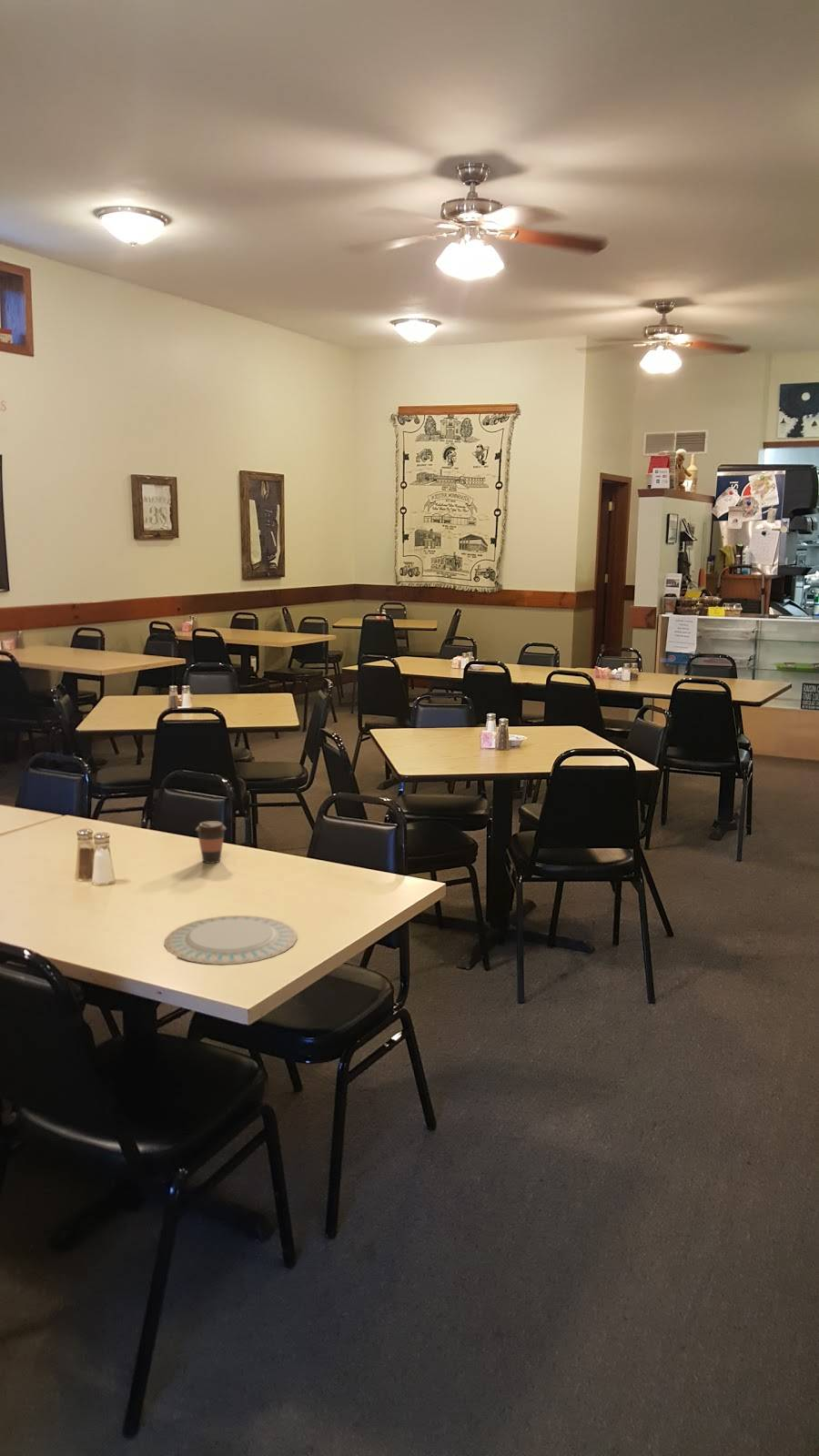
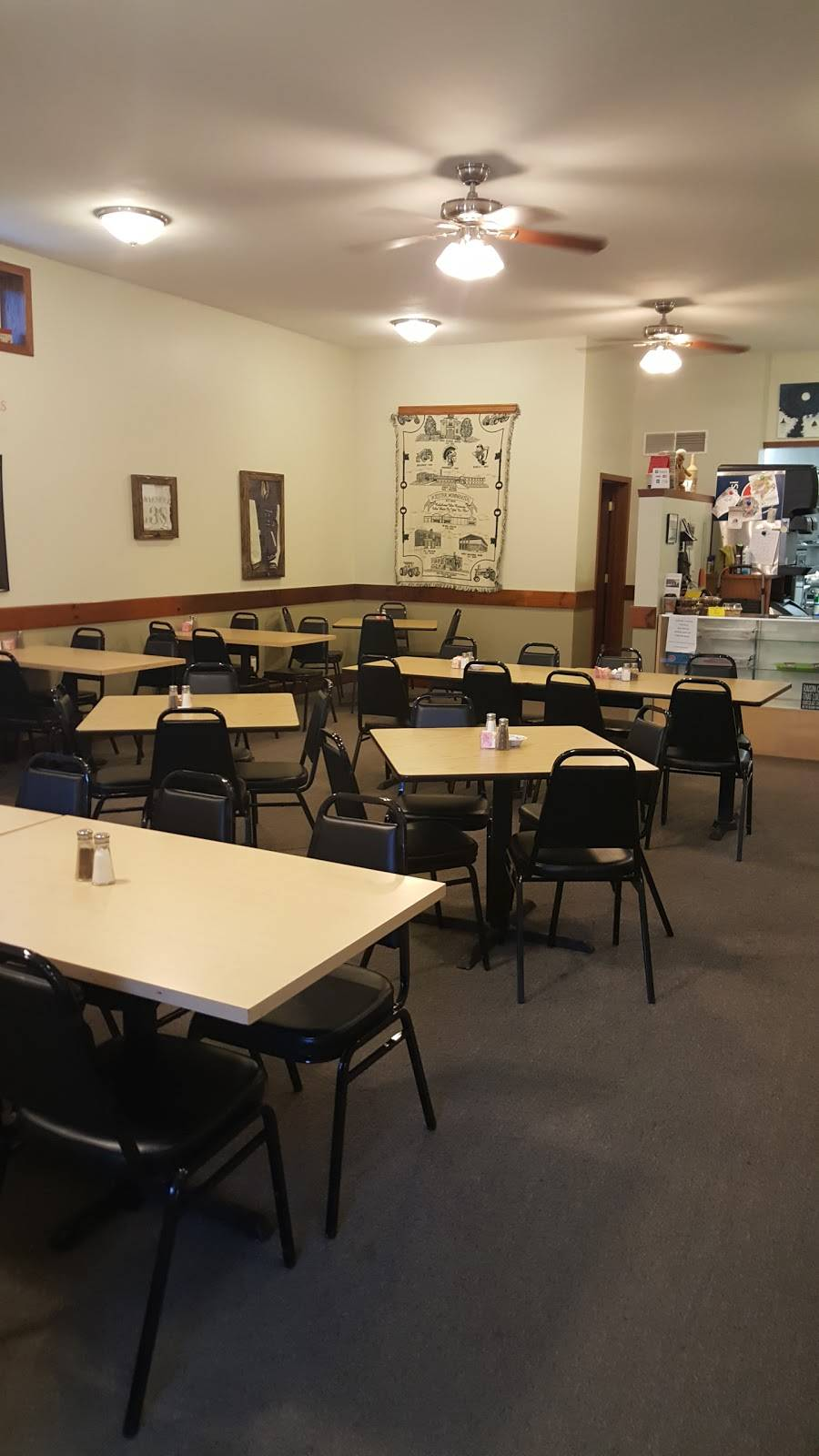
- coffee cup (211, 842)
- chinaware (231, 935)
